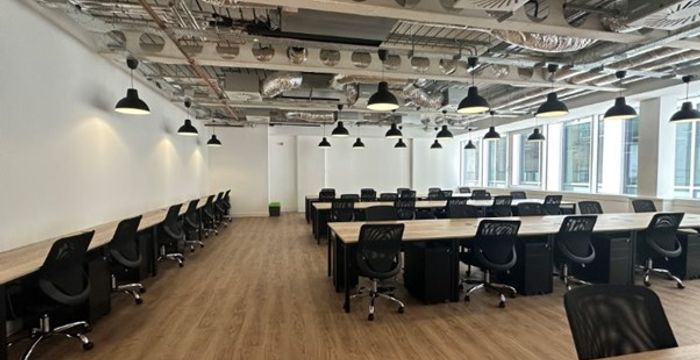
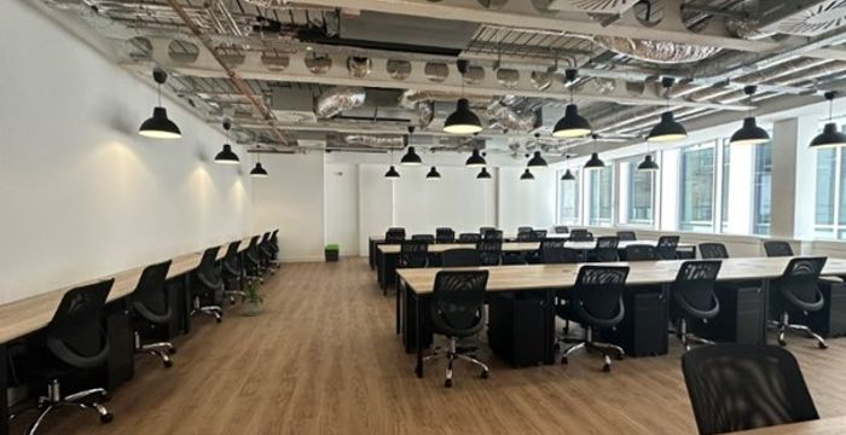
+ house plant (250, 296)
